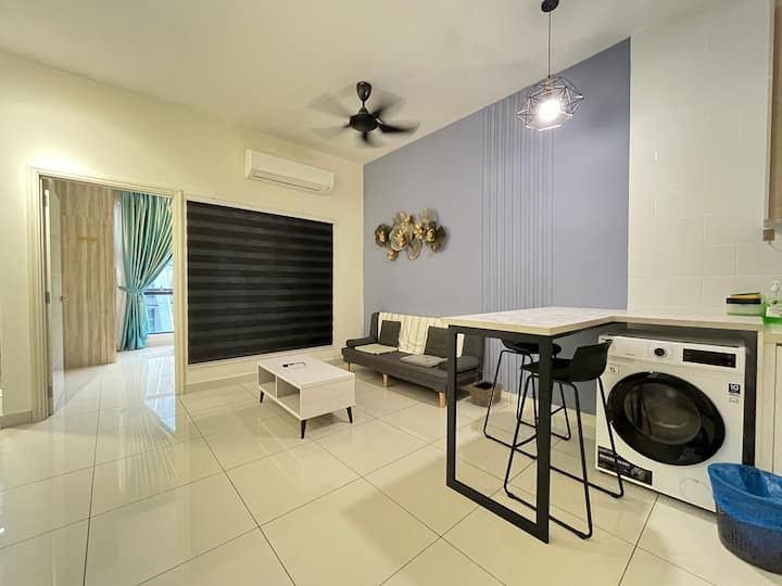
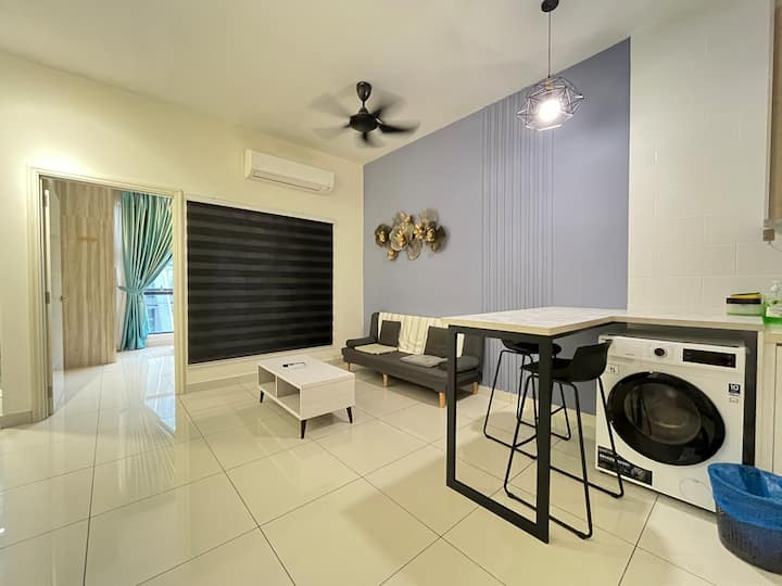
- basket (485, 386)
